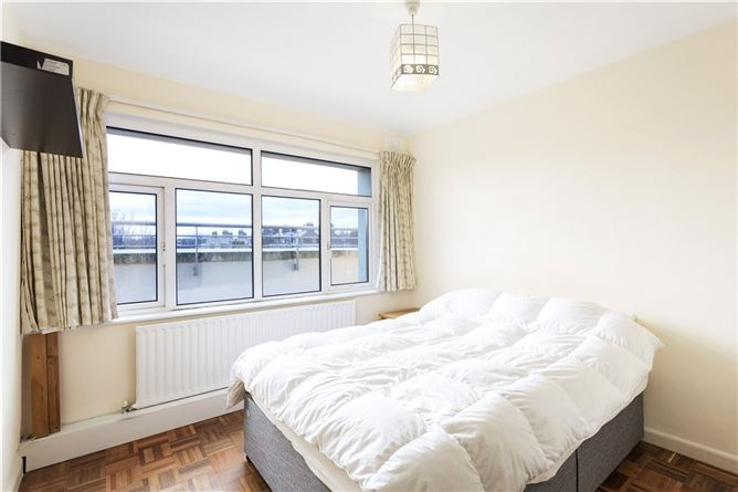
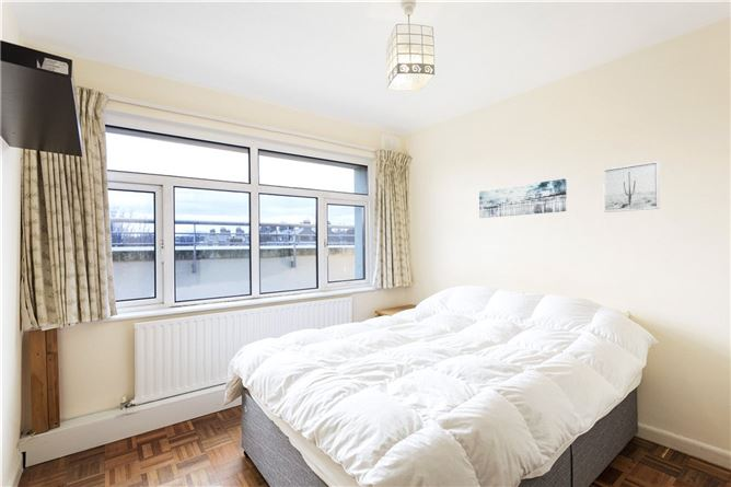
+ wall art (519, 200)
+ wall art (629, 188)
